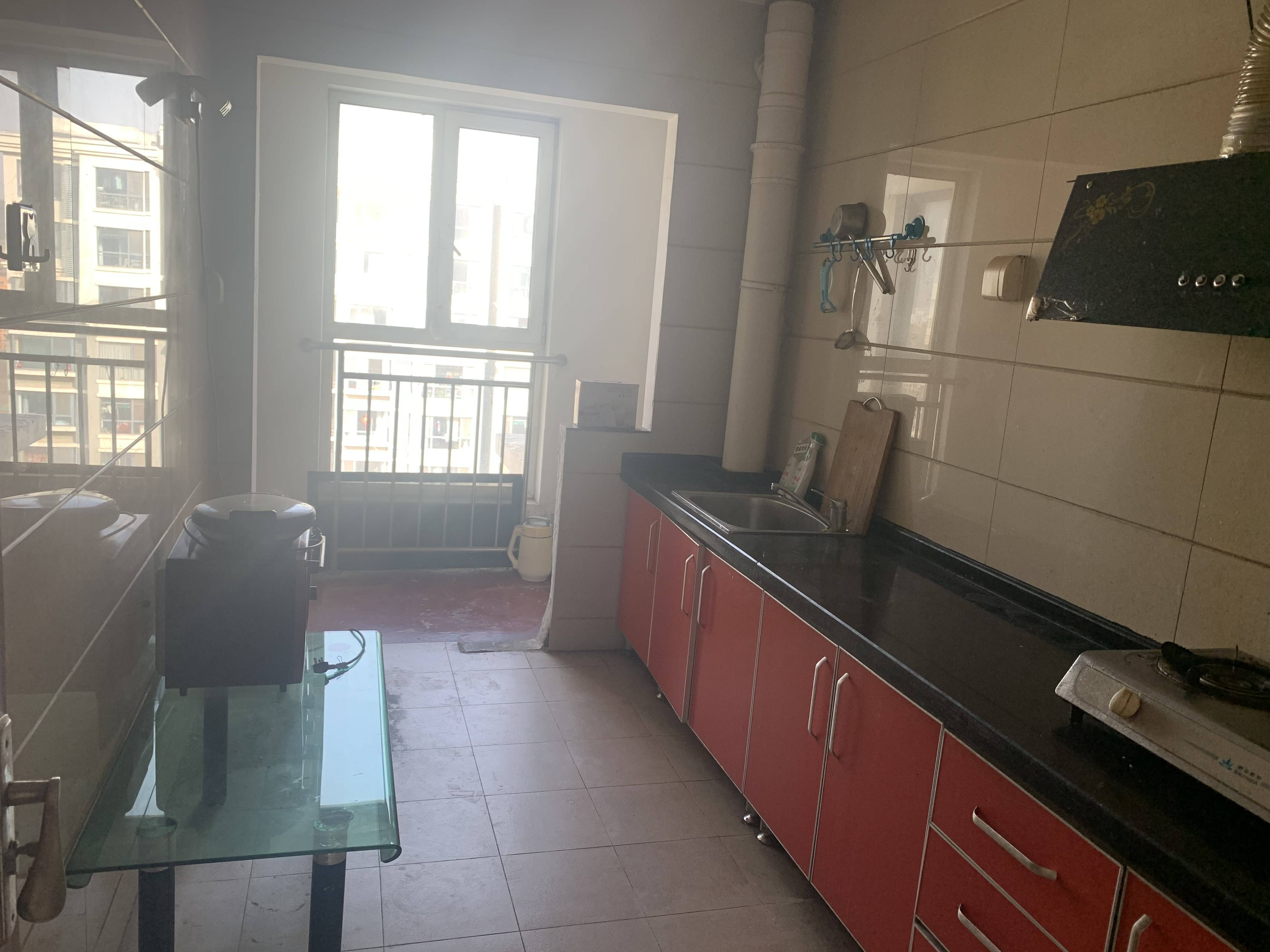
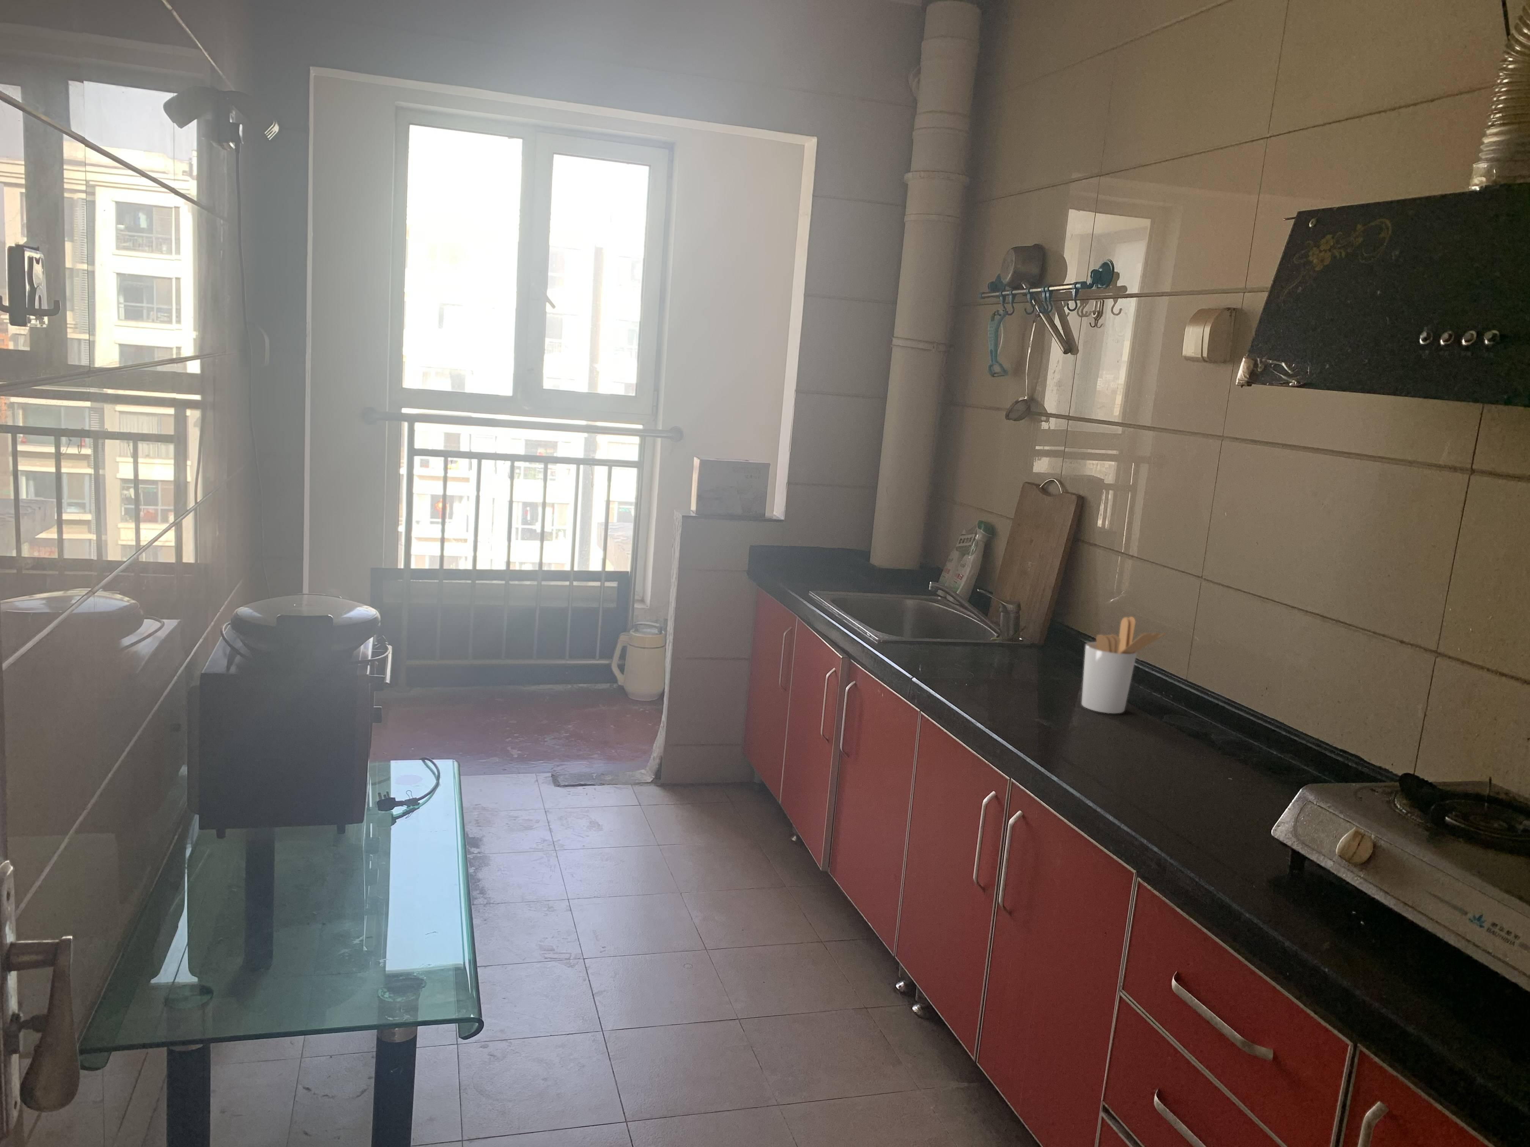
+ utensil holder (1120, 666)
